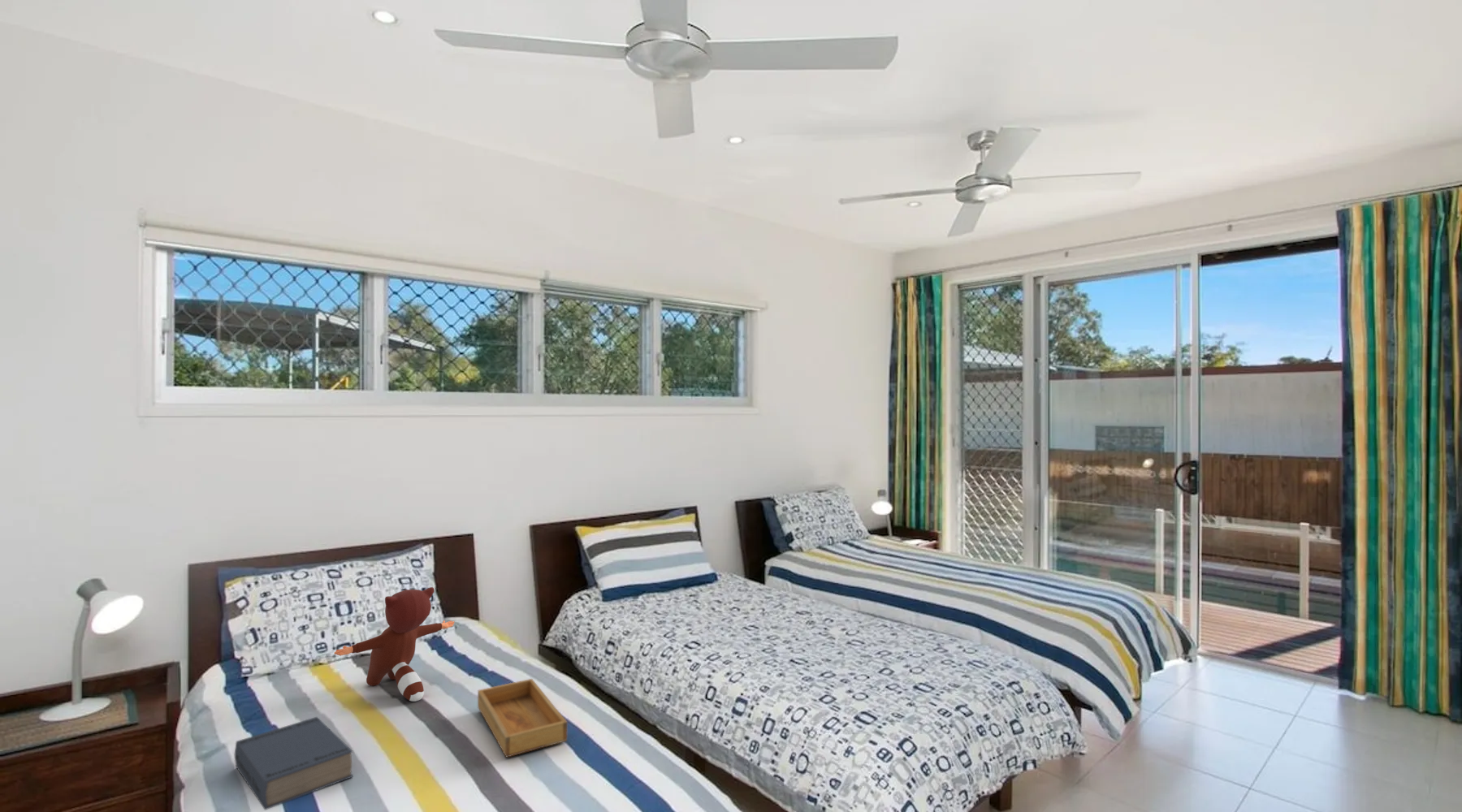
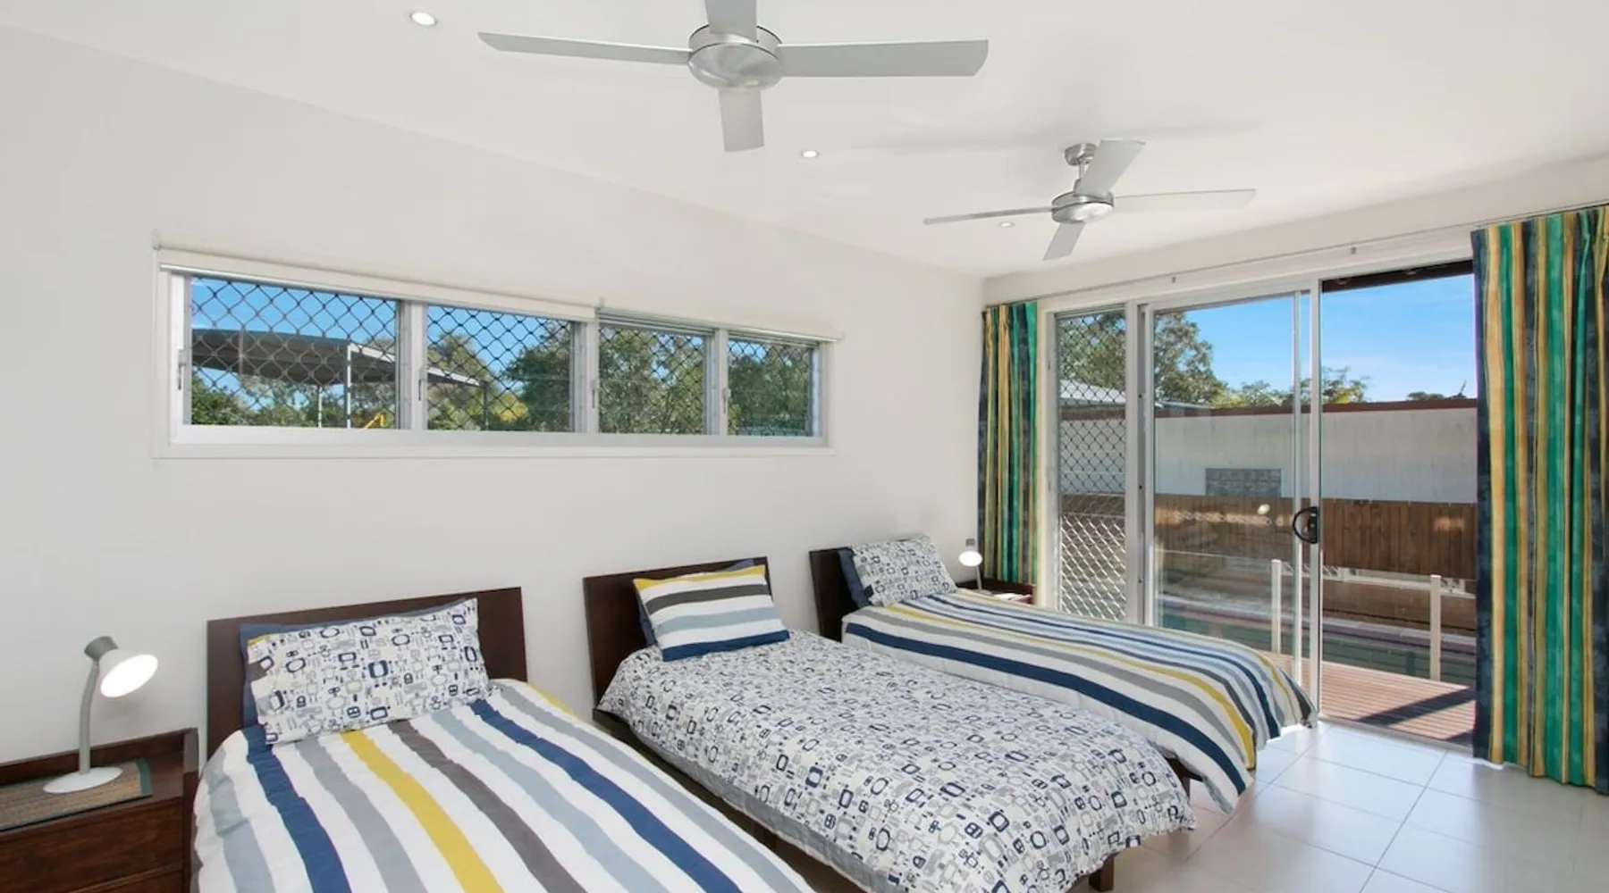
- toy figure (399, 638)
- book (292, 758)
- tray (520, 715)
